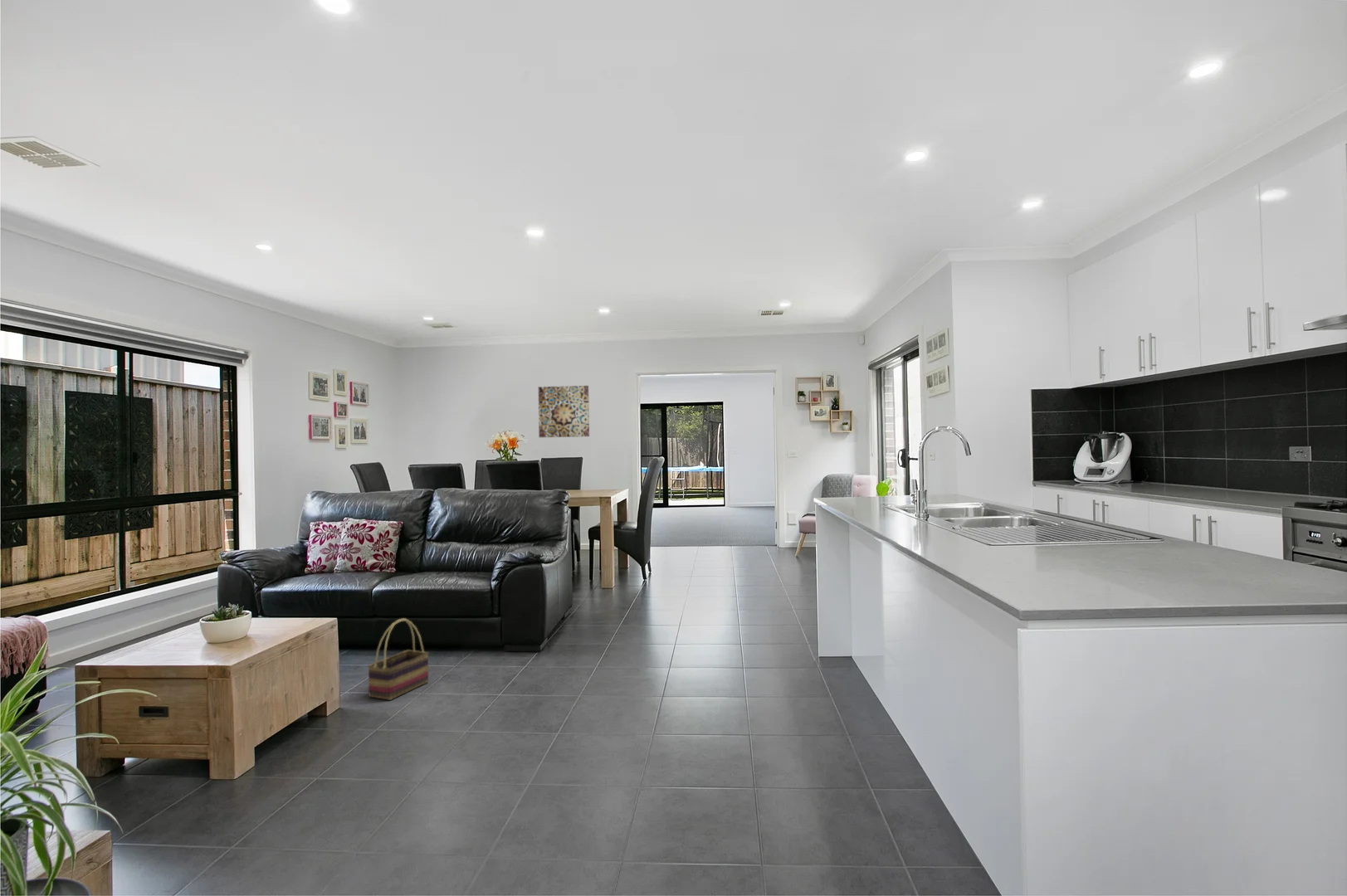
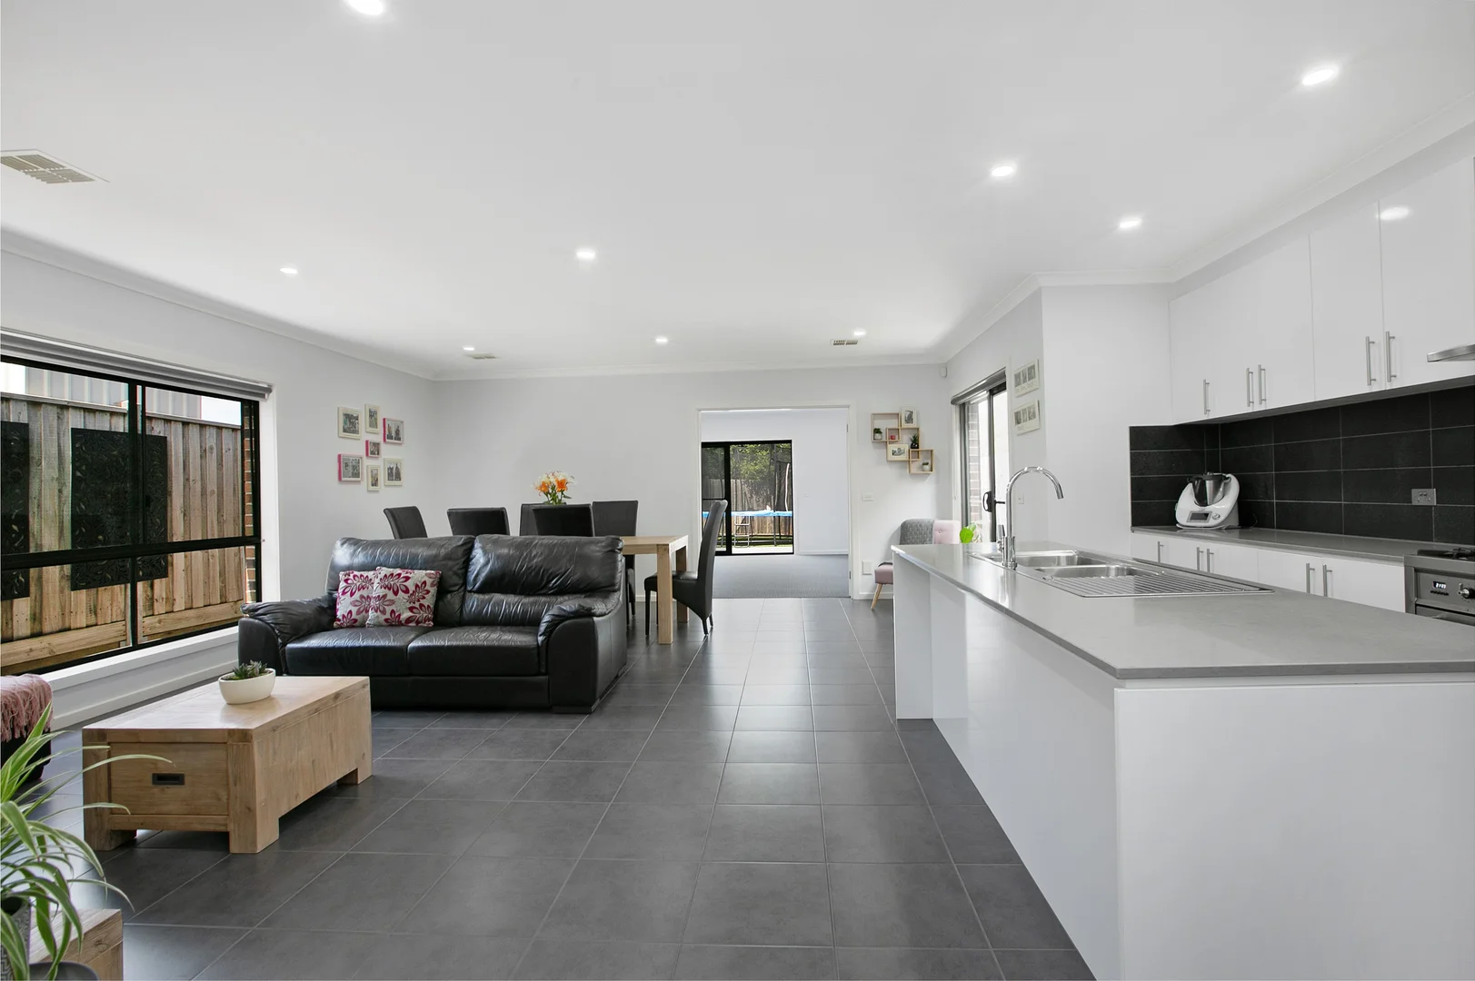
- basket (398, 654)
- wall art (564, 411)
